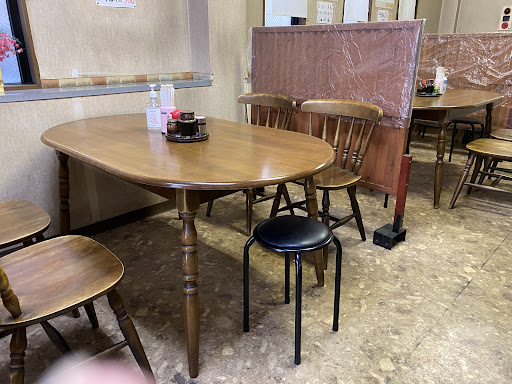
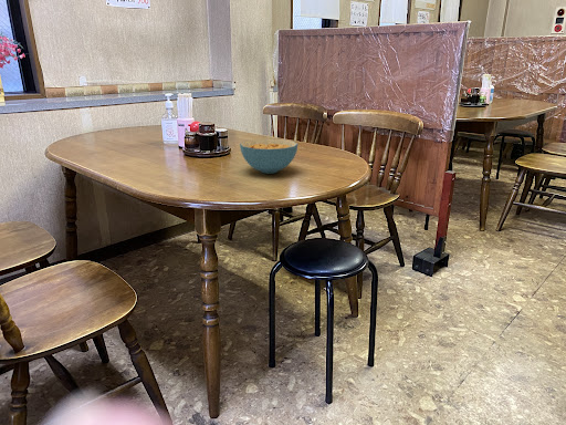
+ cereal bowl (269, 157)
